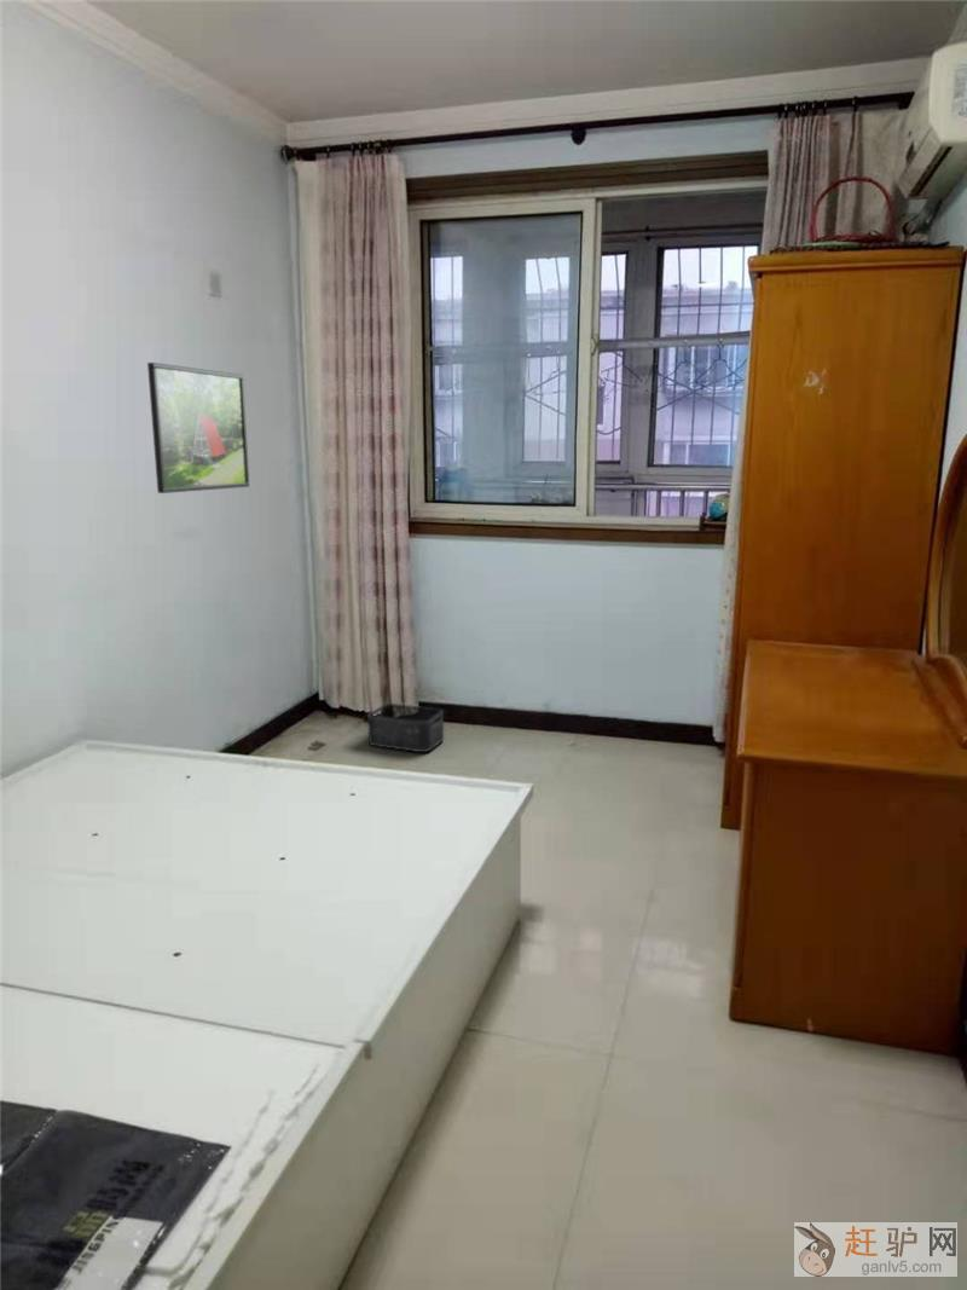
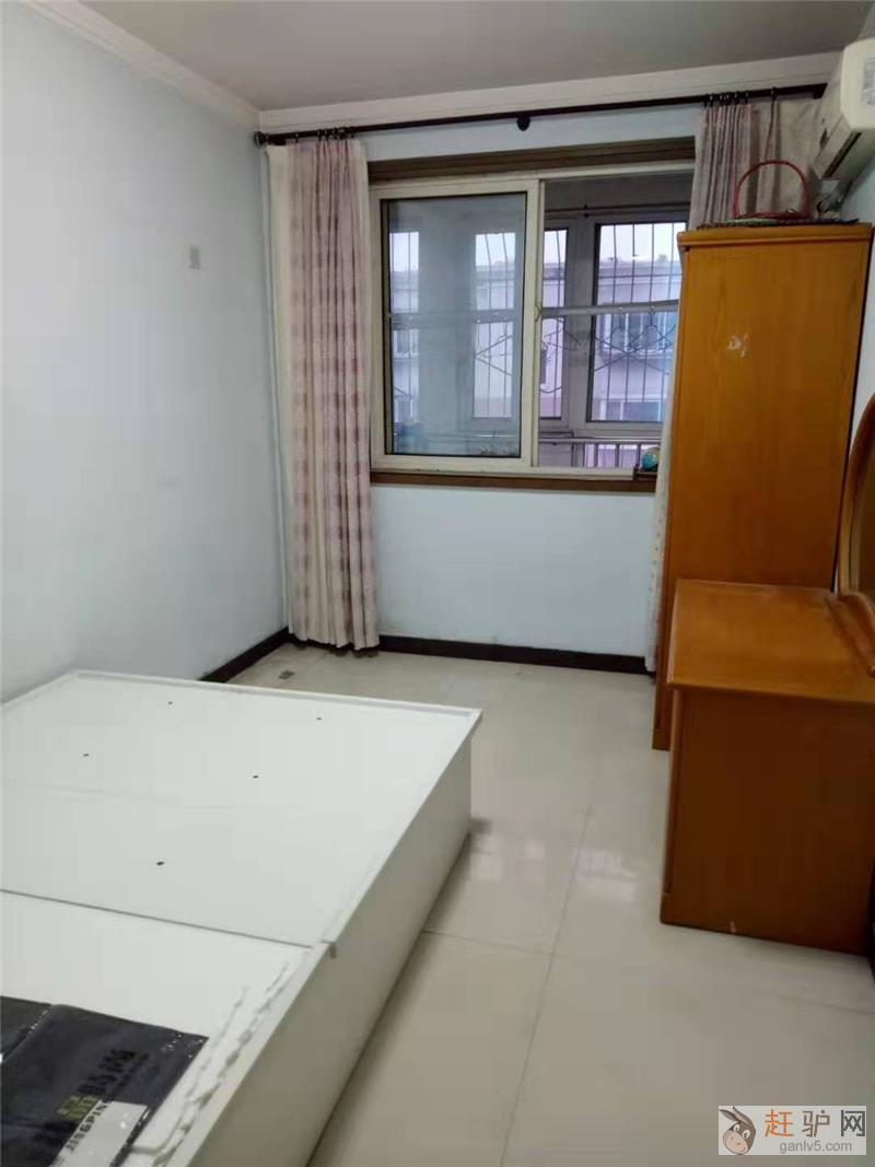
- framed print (203, 430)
- storage bin (406, 727)
